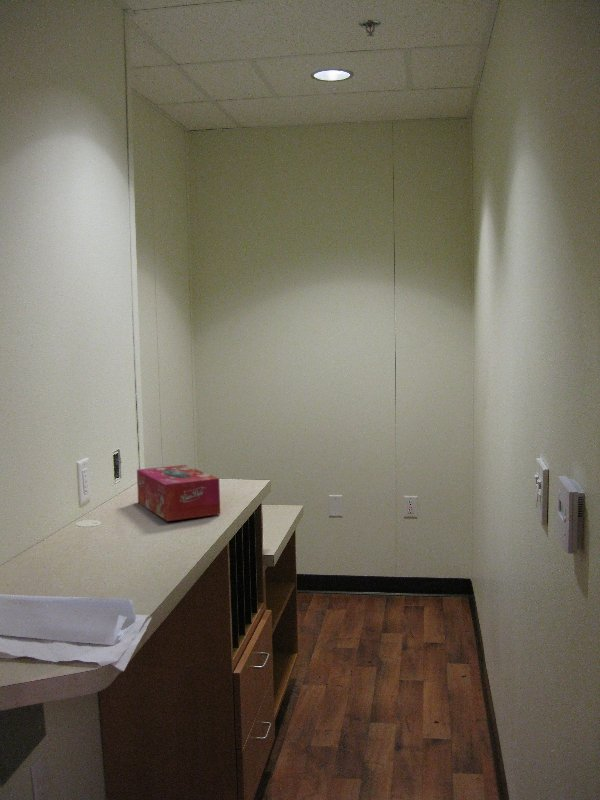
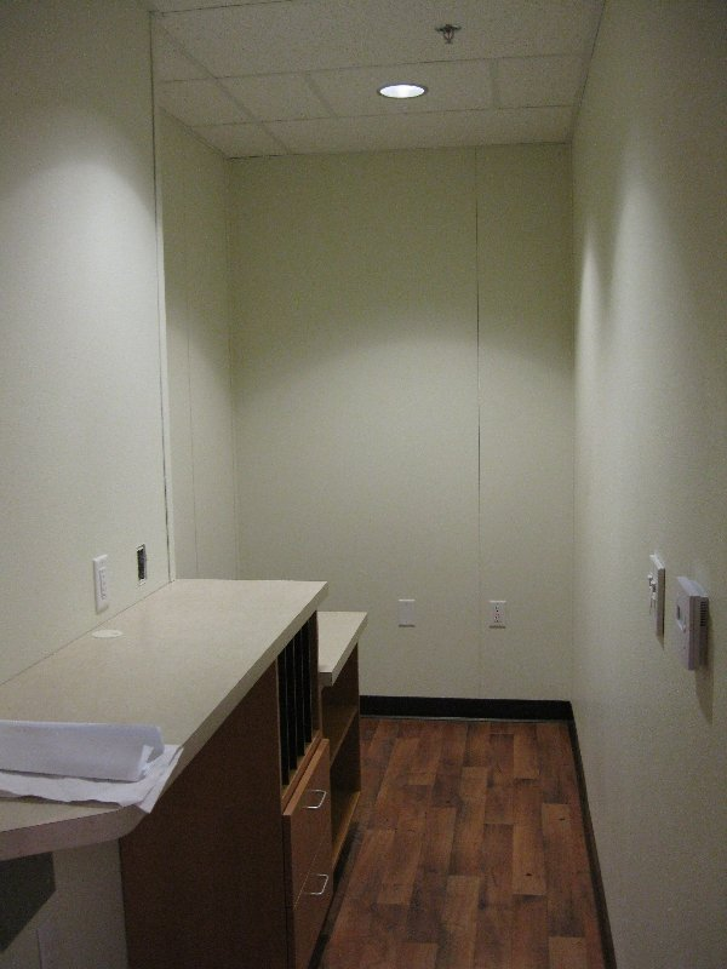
- tissue box (176, 491)
